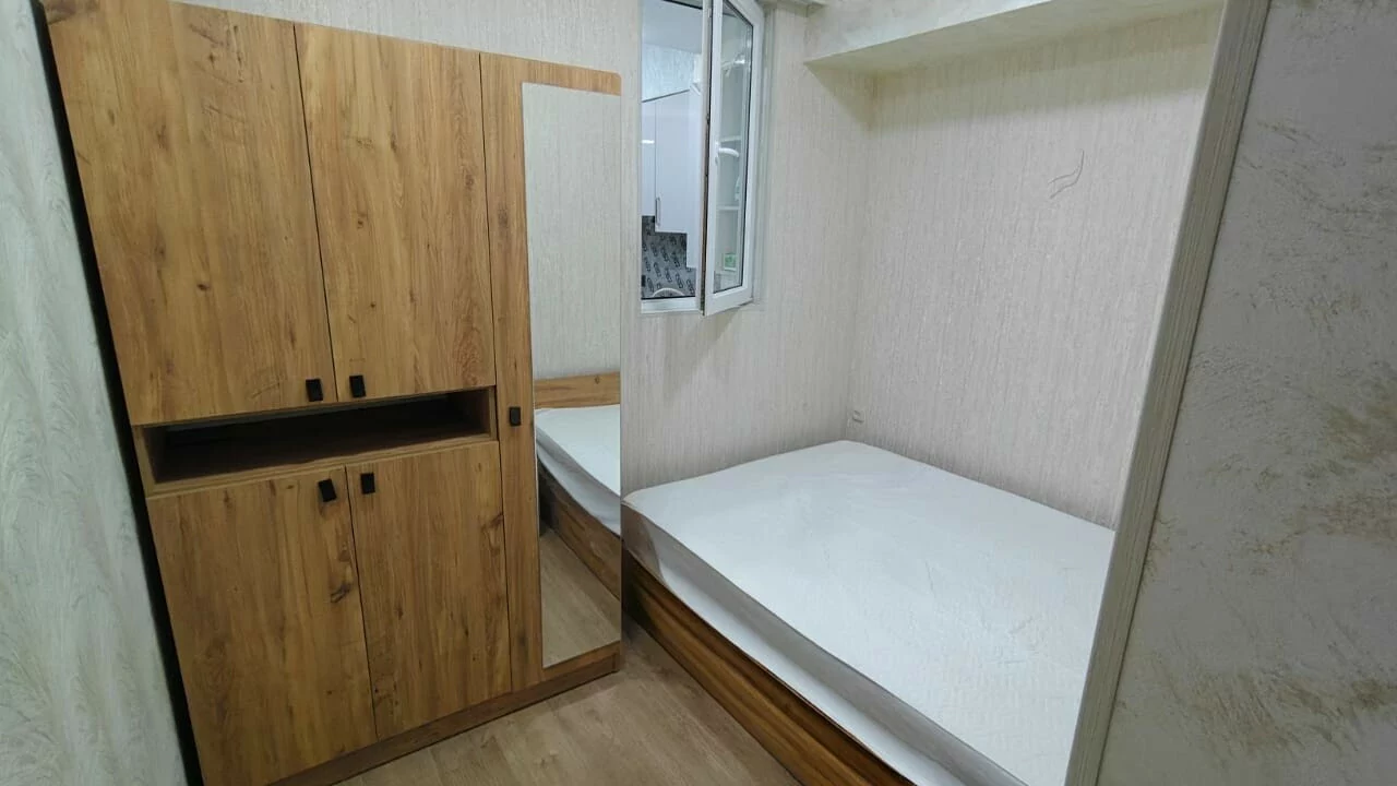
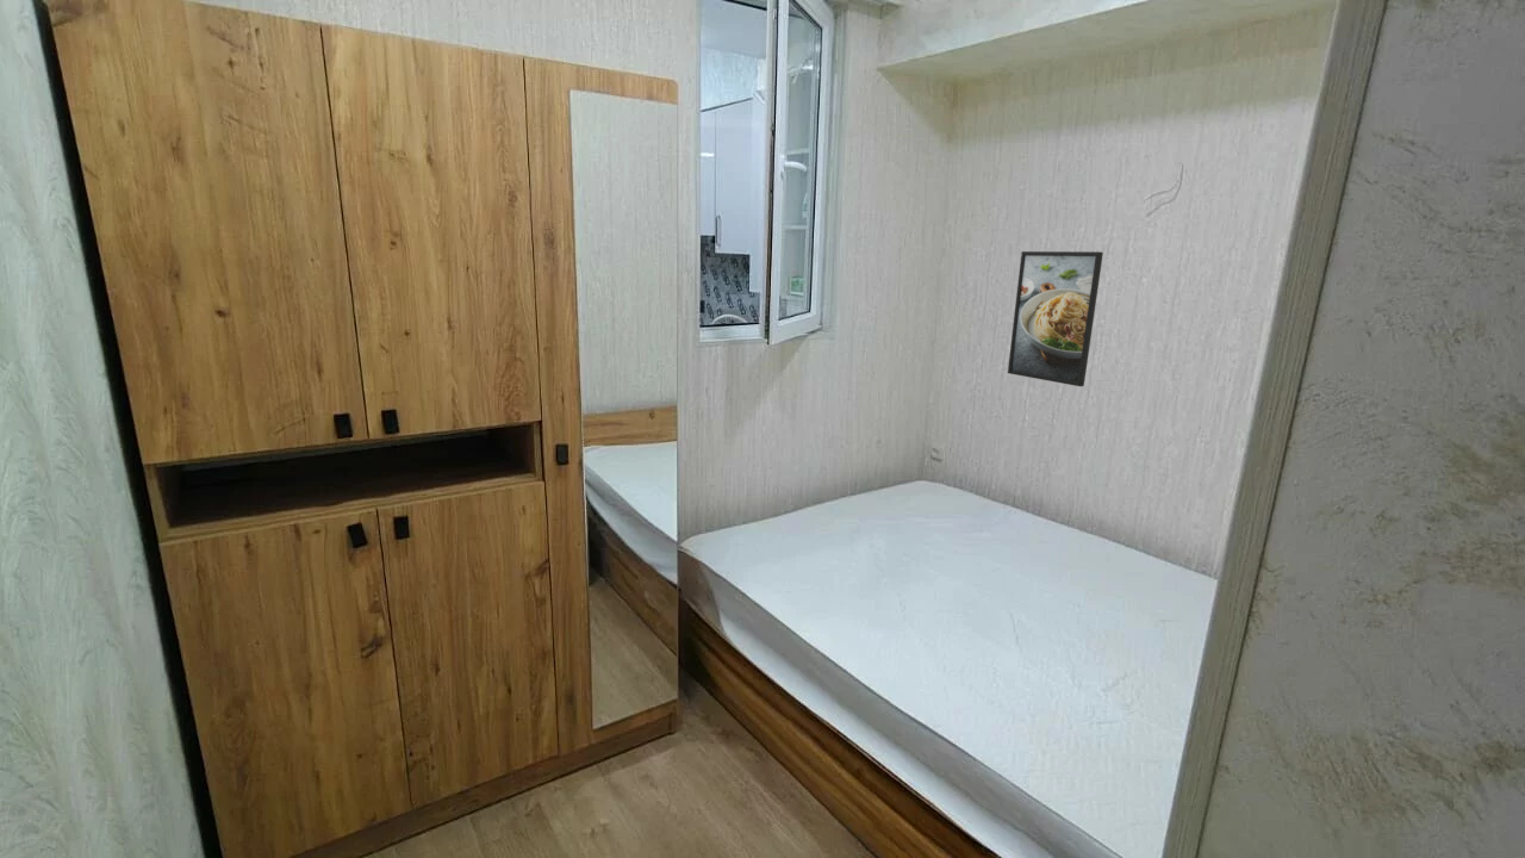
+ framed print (1051, 317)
